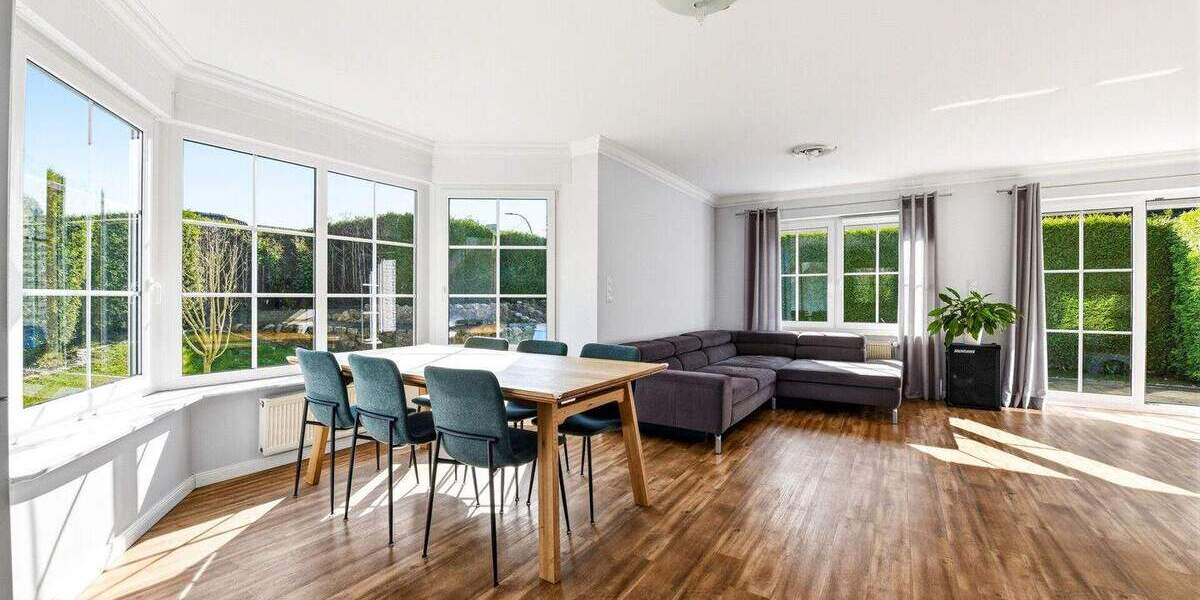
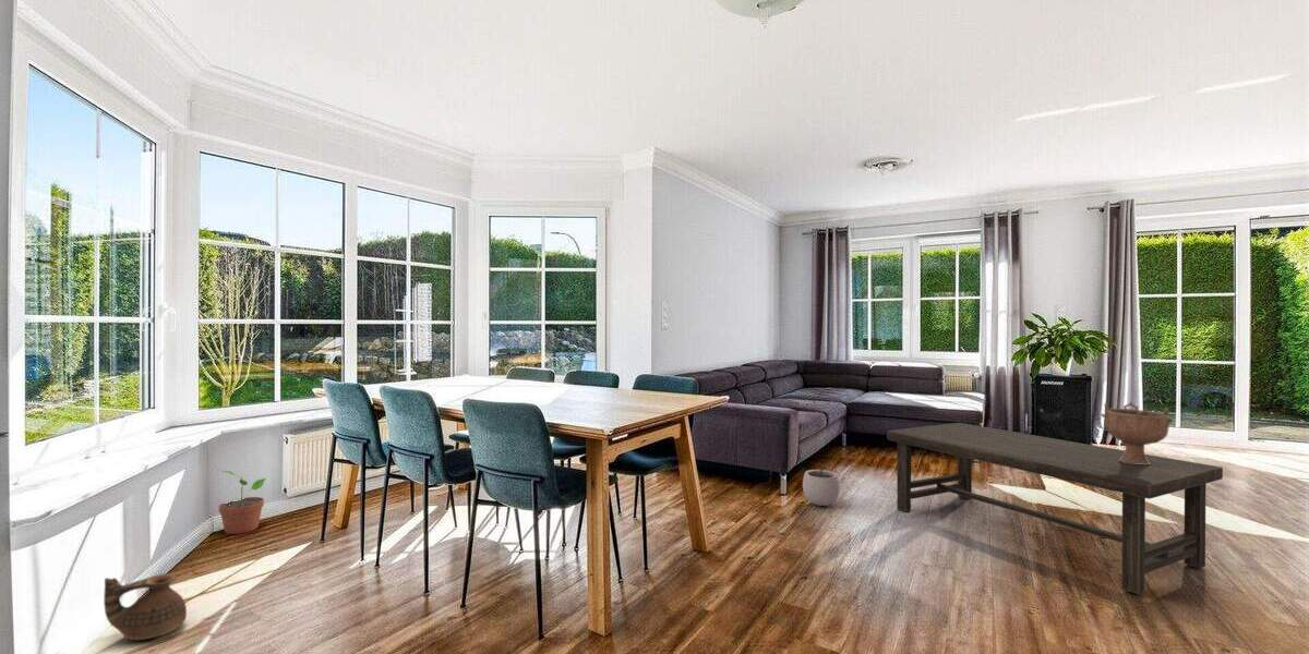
+ decorative bowl (1136, 433)
+ ceramic jug (148, 600)
+ coffee table (1036, 473)
+ plant pot (820, 482)
+ potted plant (241, 498)
